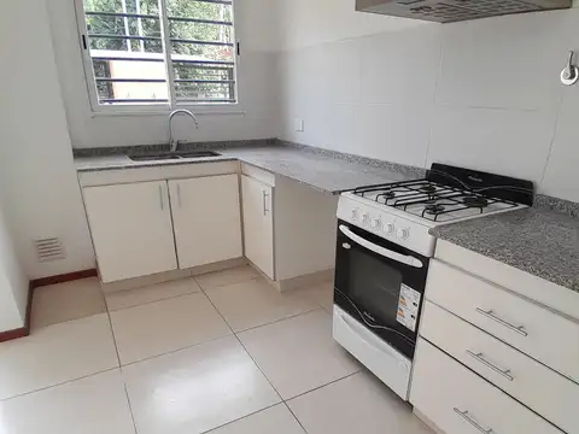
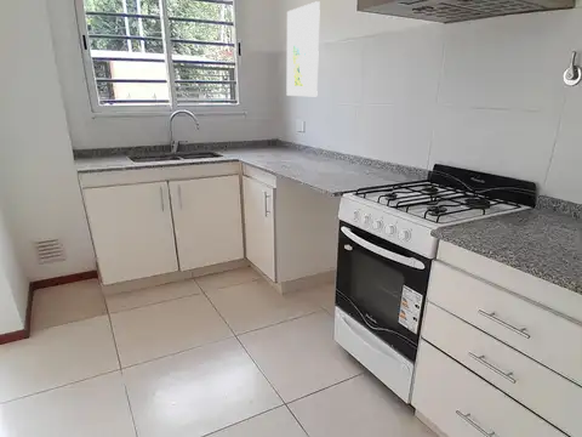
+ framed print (301, 52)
